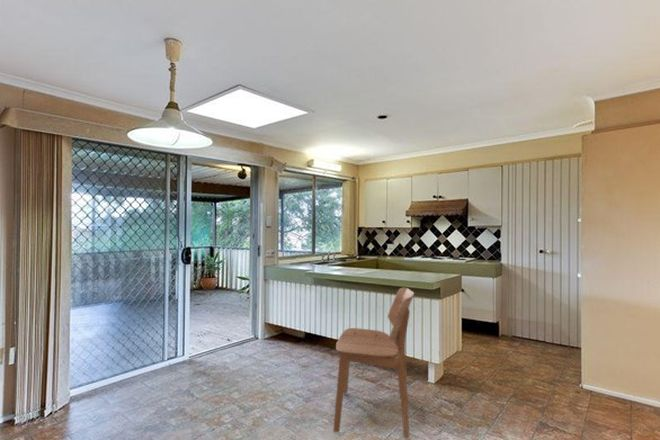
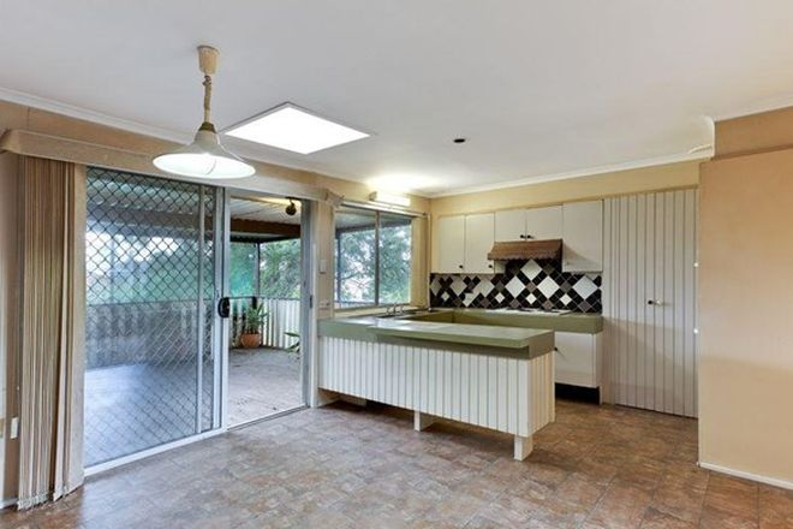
- dining chair (374, 352)
